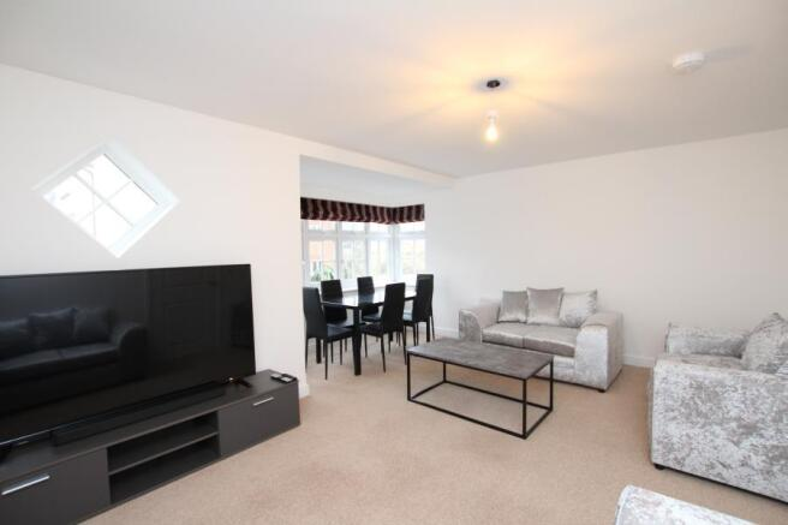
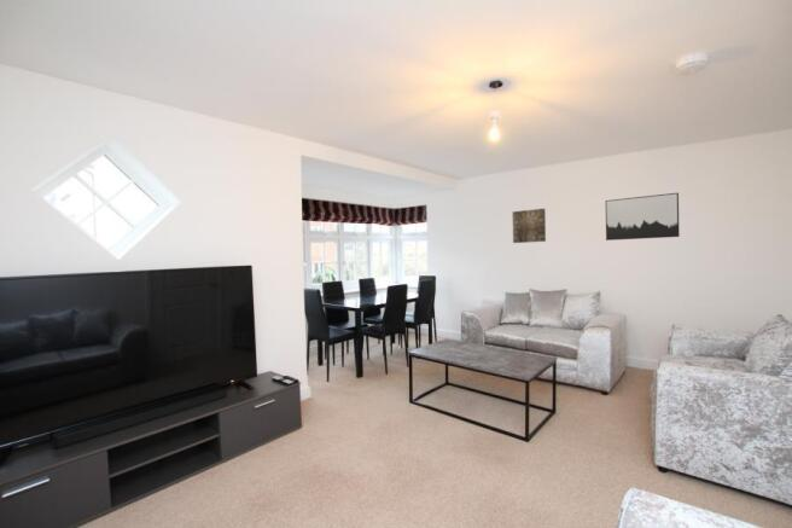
+ wall art (528, 226)
+ wall art (640, 217)
